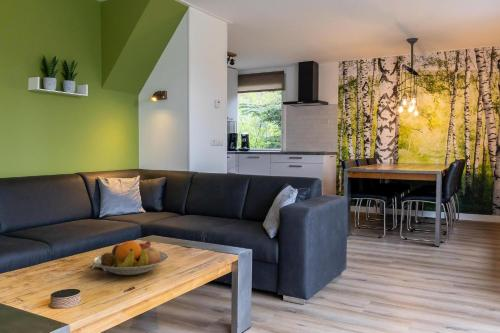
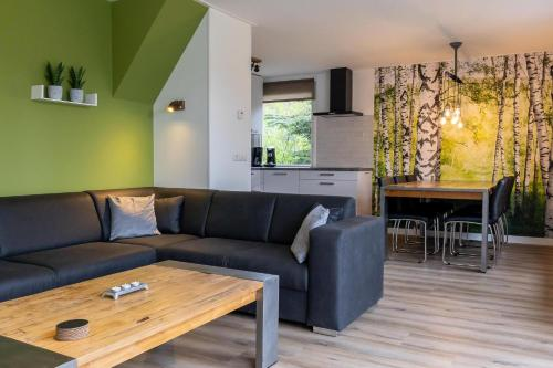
- fruit bowl (131, 254)
